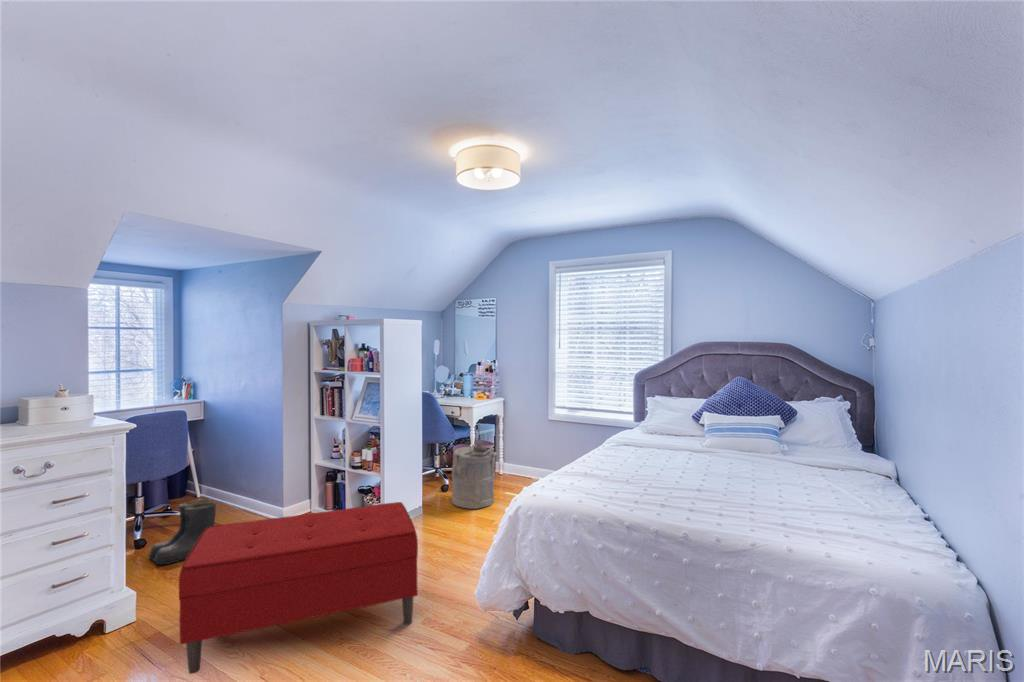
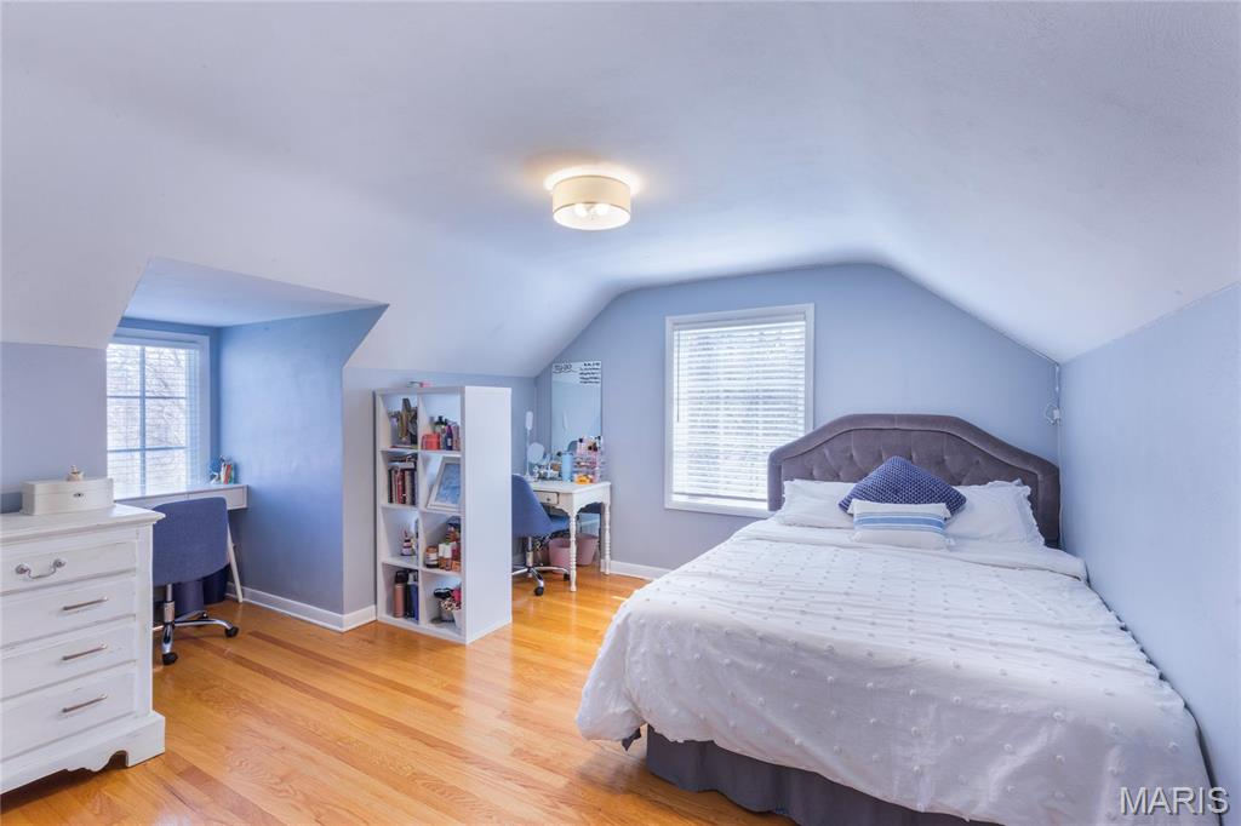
- boots (183, 529)
- laundry hamper (471, 474)
- bench (310, 575)
